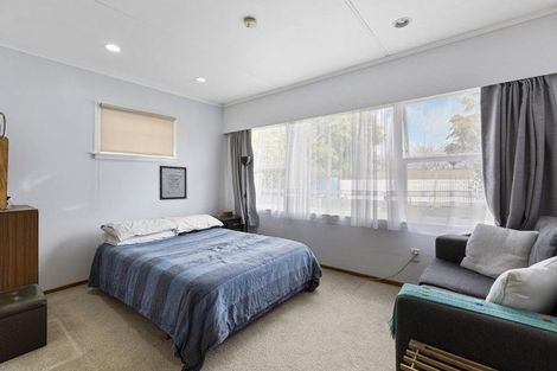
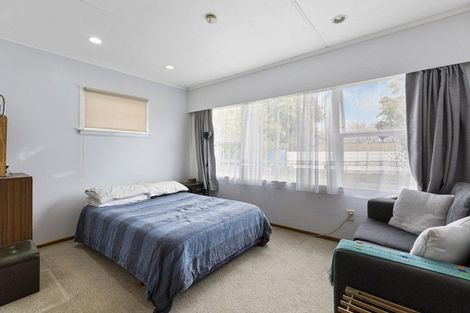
- wall art (173, 183)
